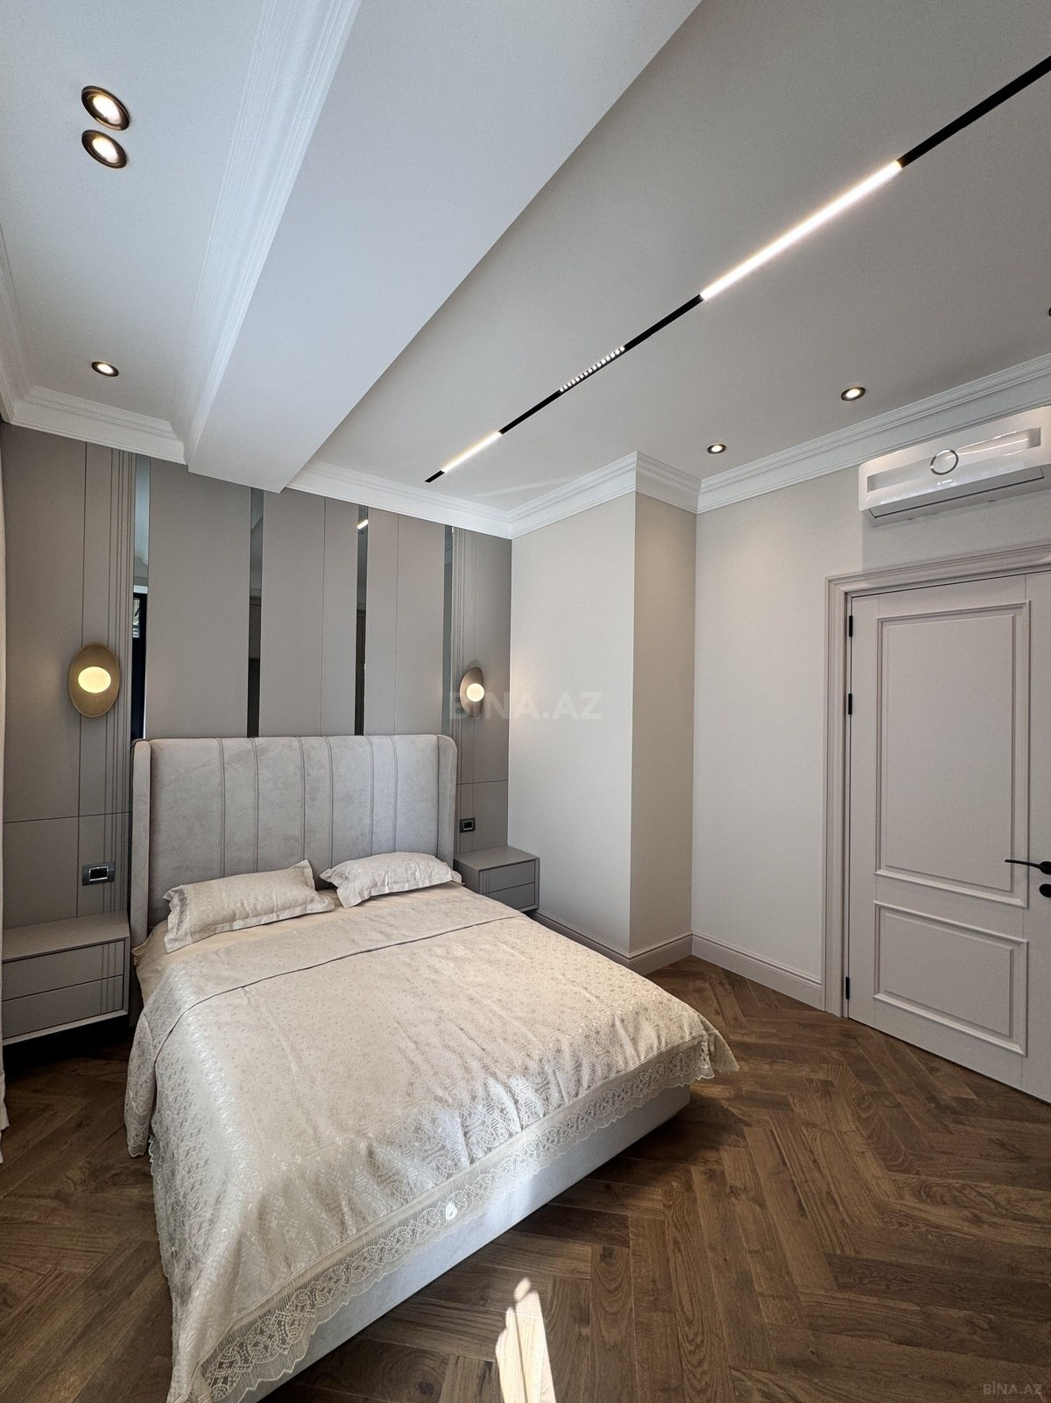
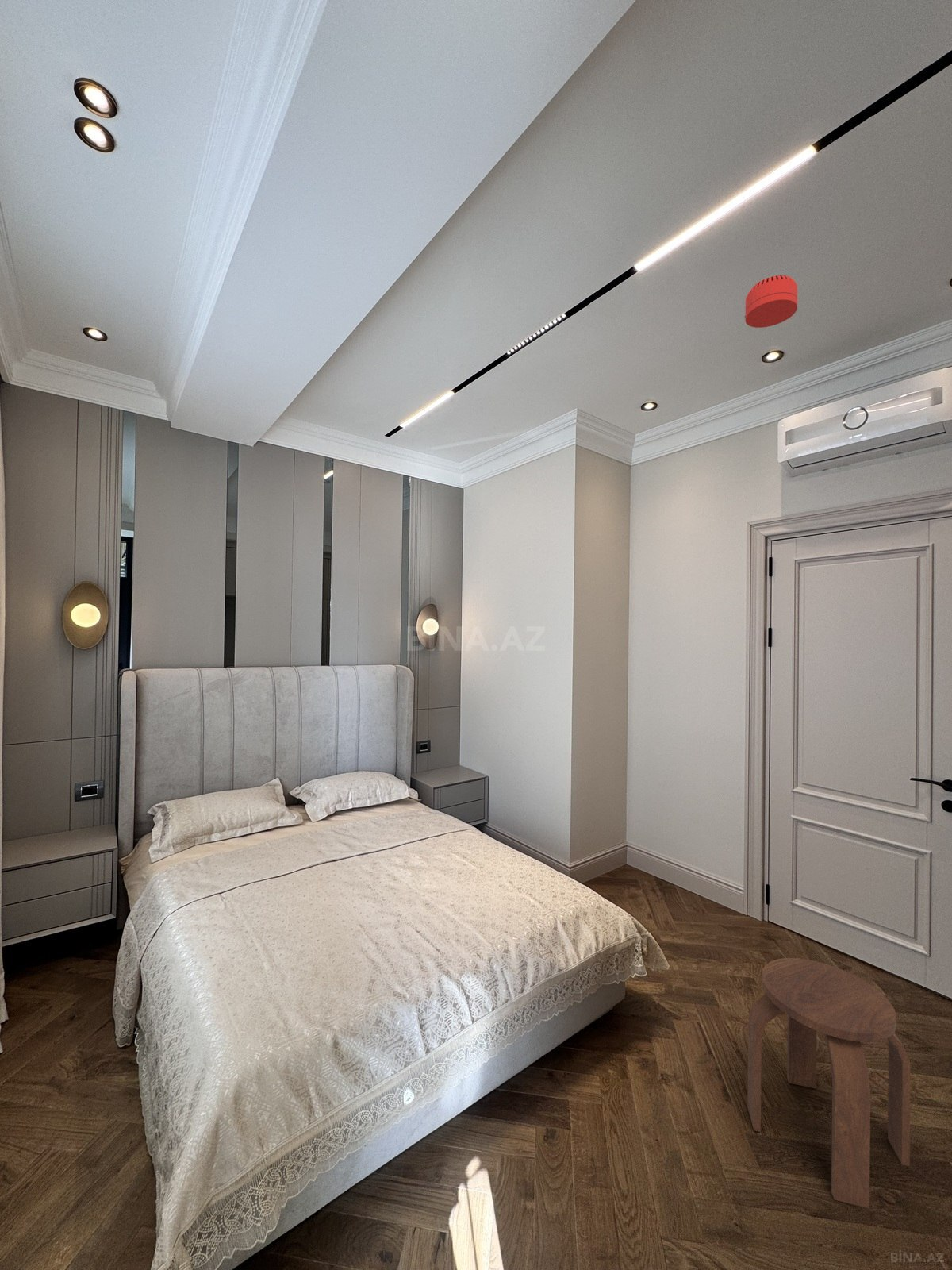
+ stool (831, 1063)
+ smoke detector (770, 301)
